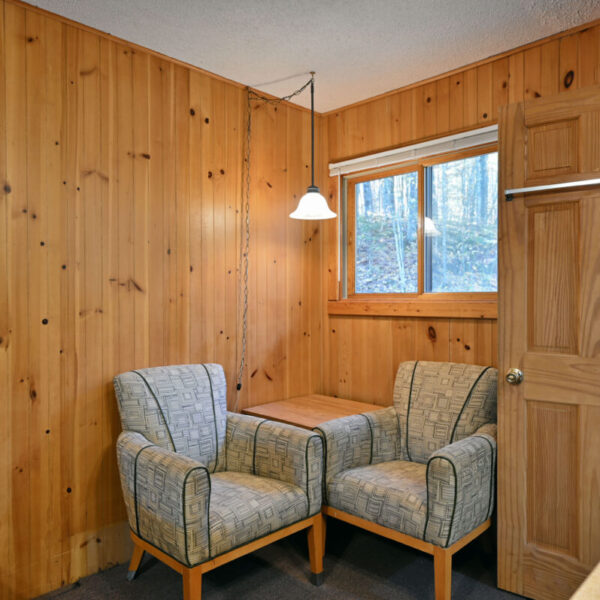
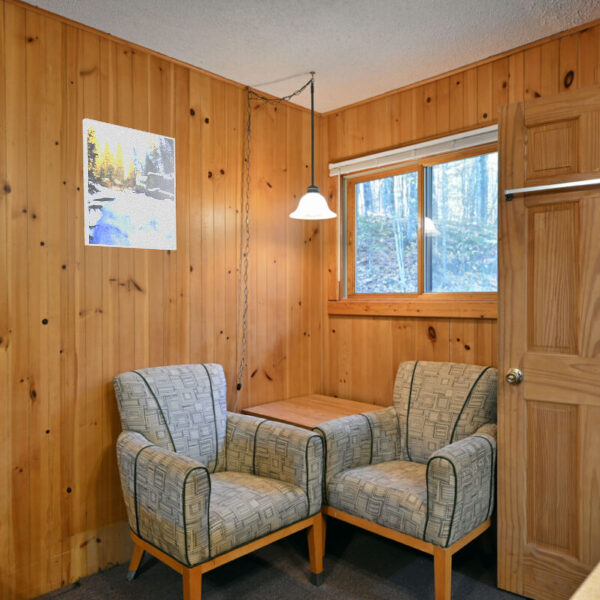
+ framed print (132, 188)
